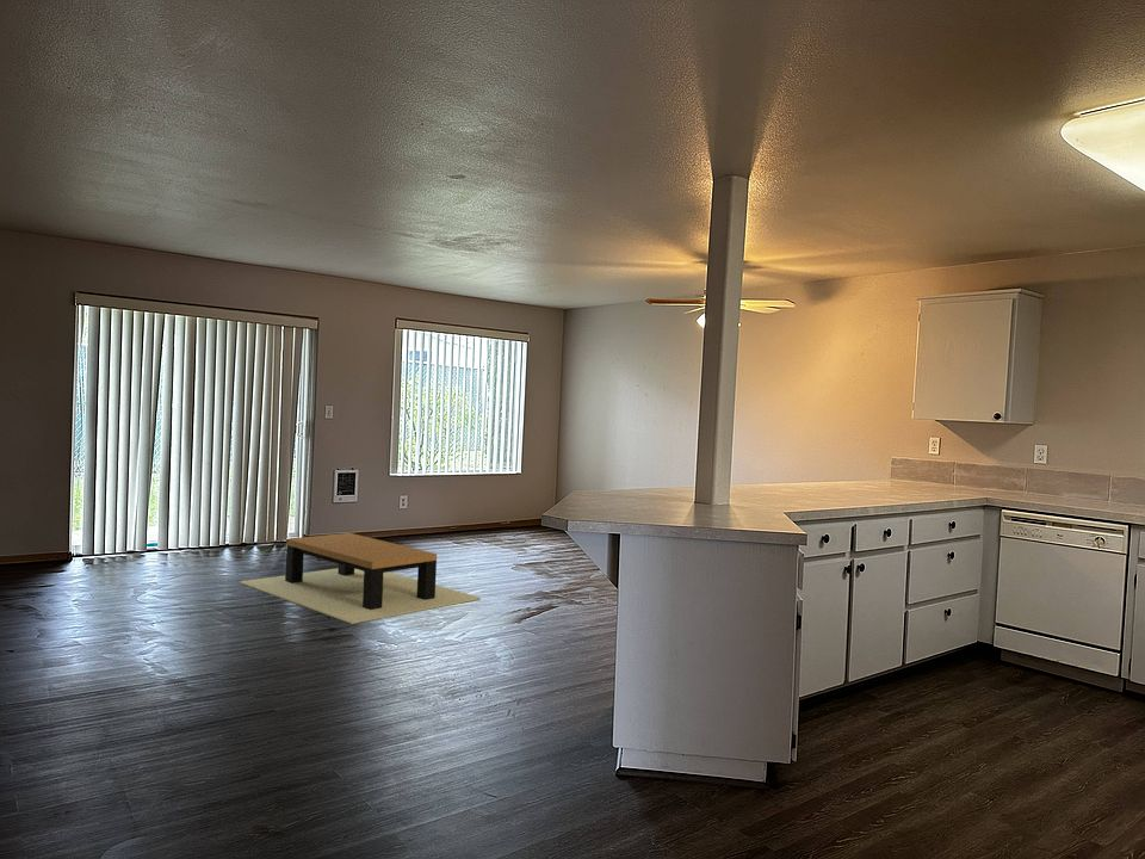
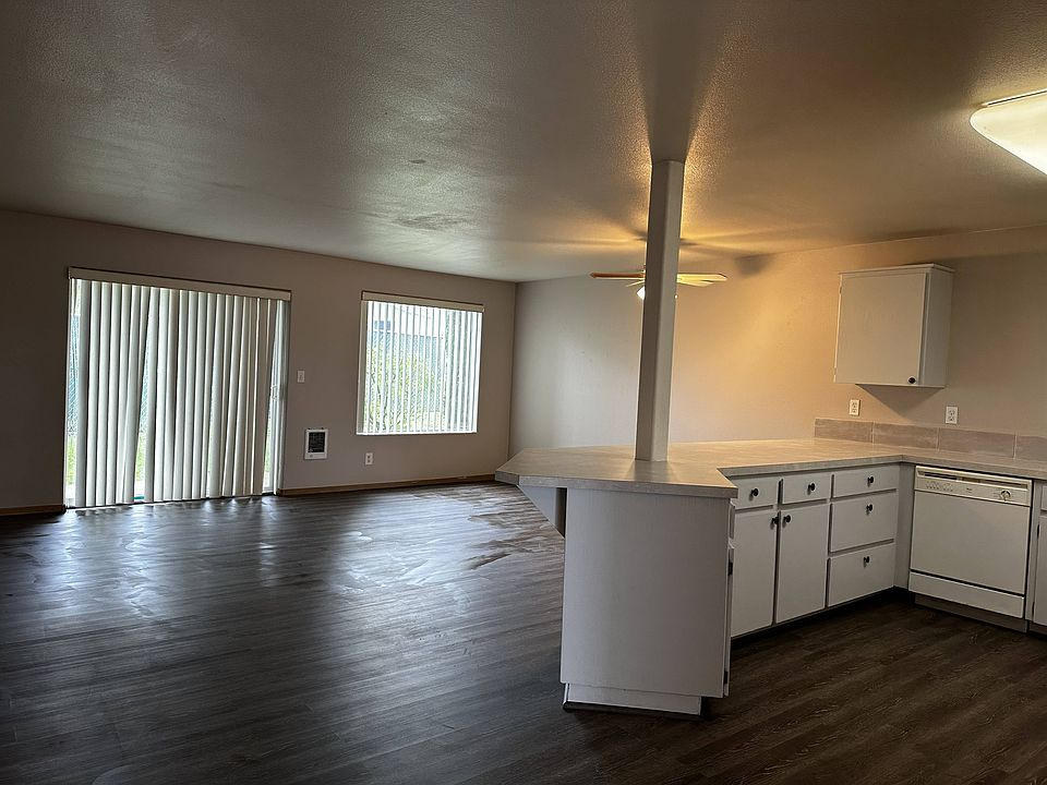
- coffee table (359, 568)
